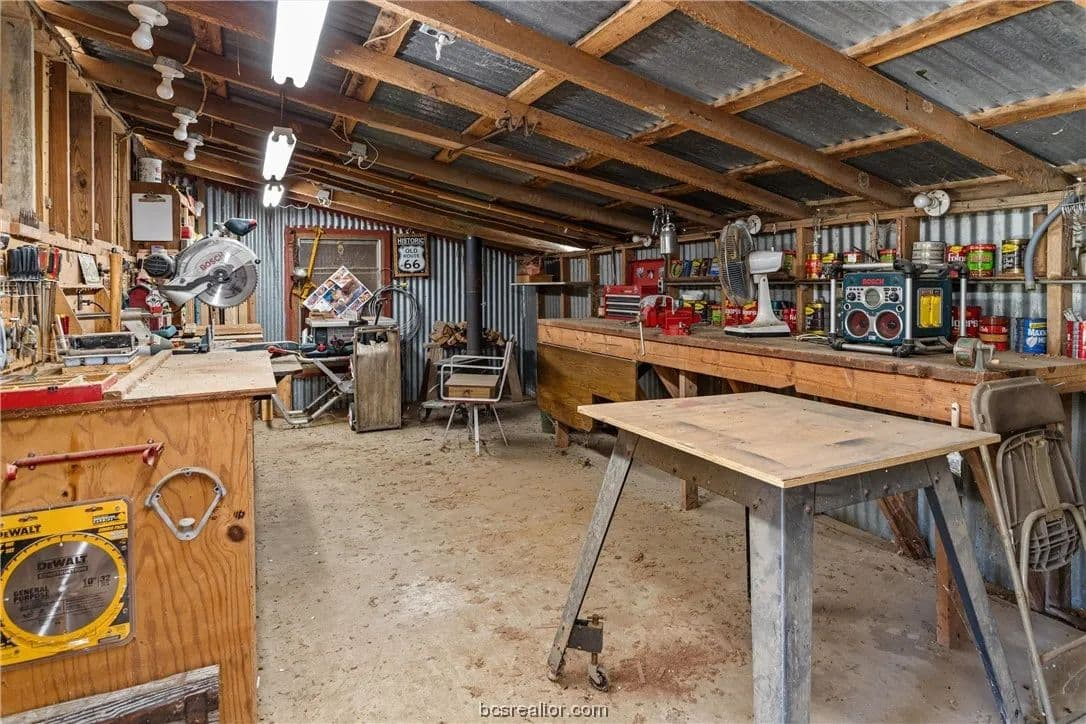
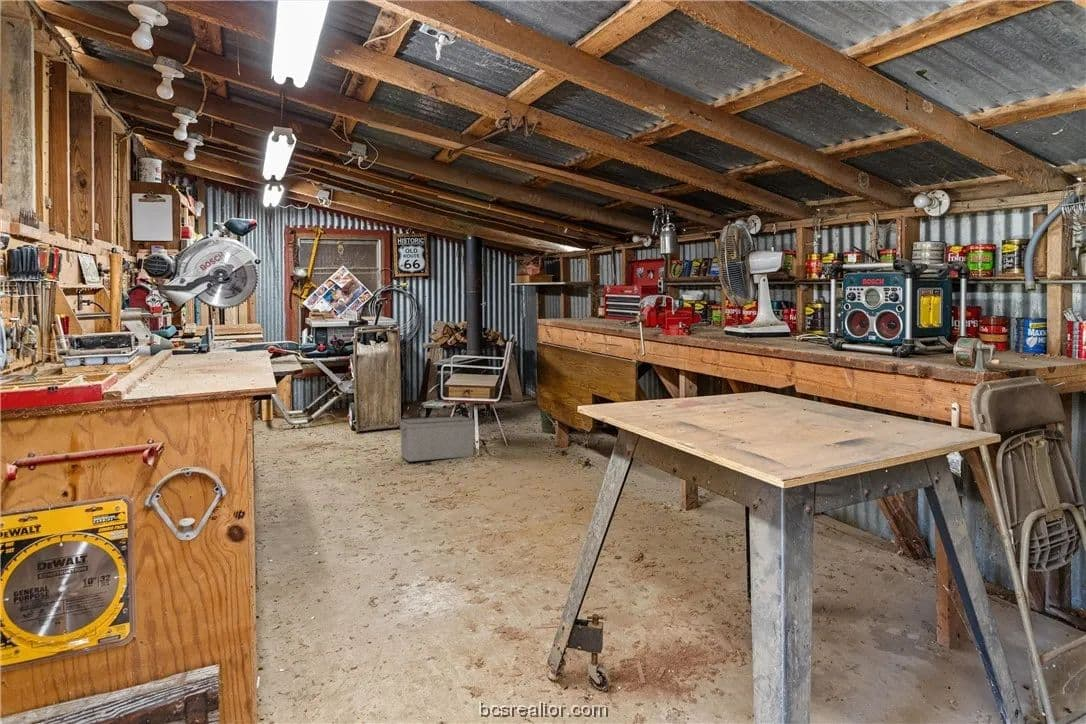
+ storage bin (437, 437)
